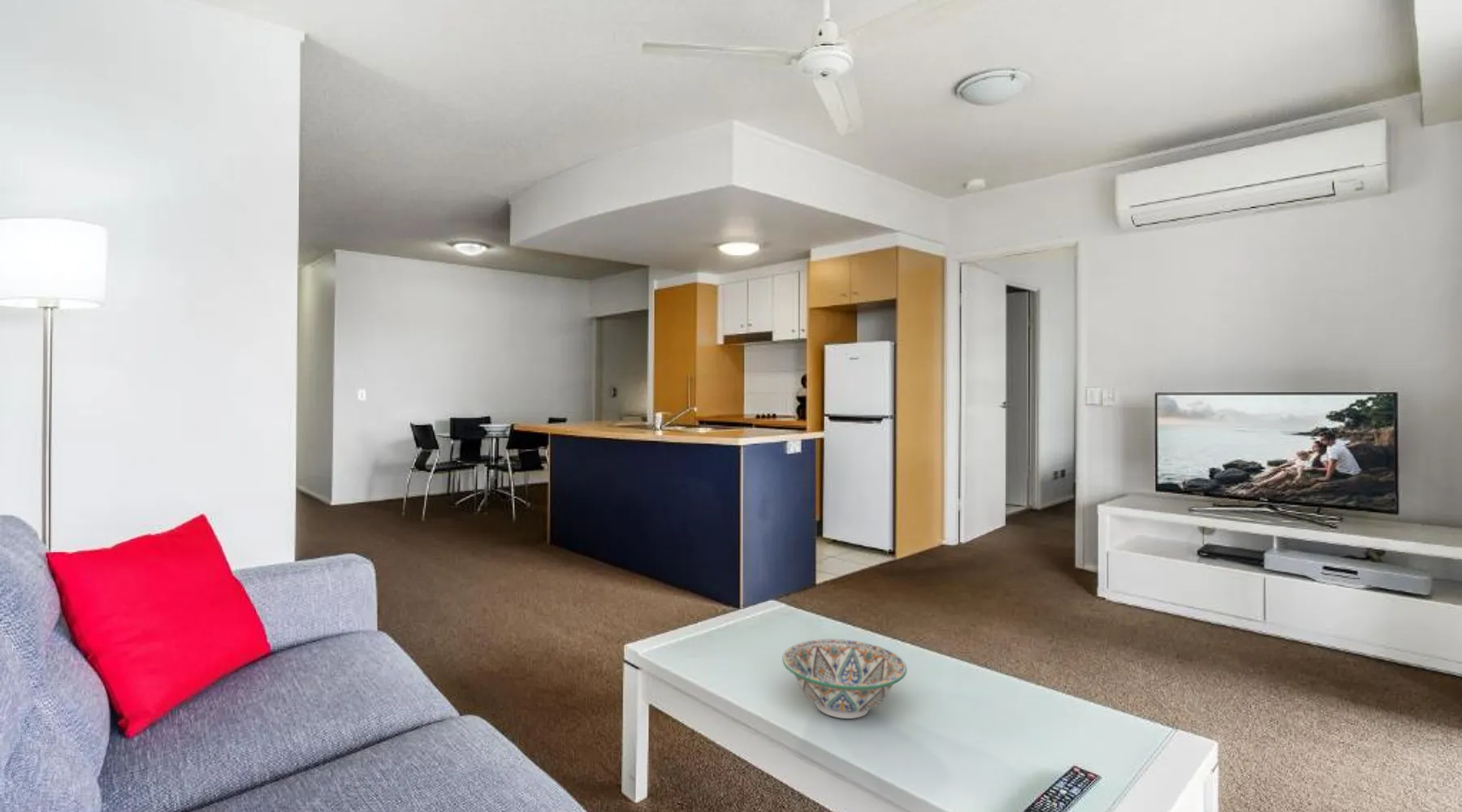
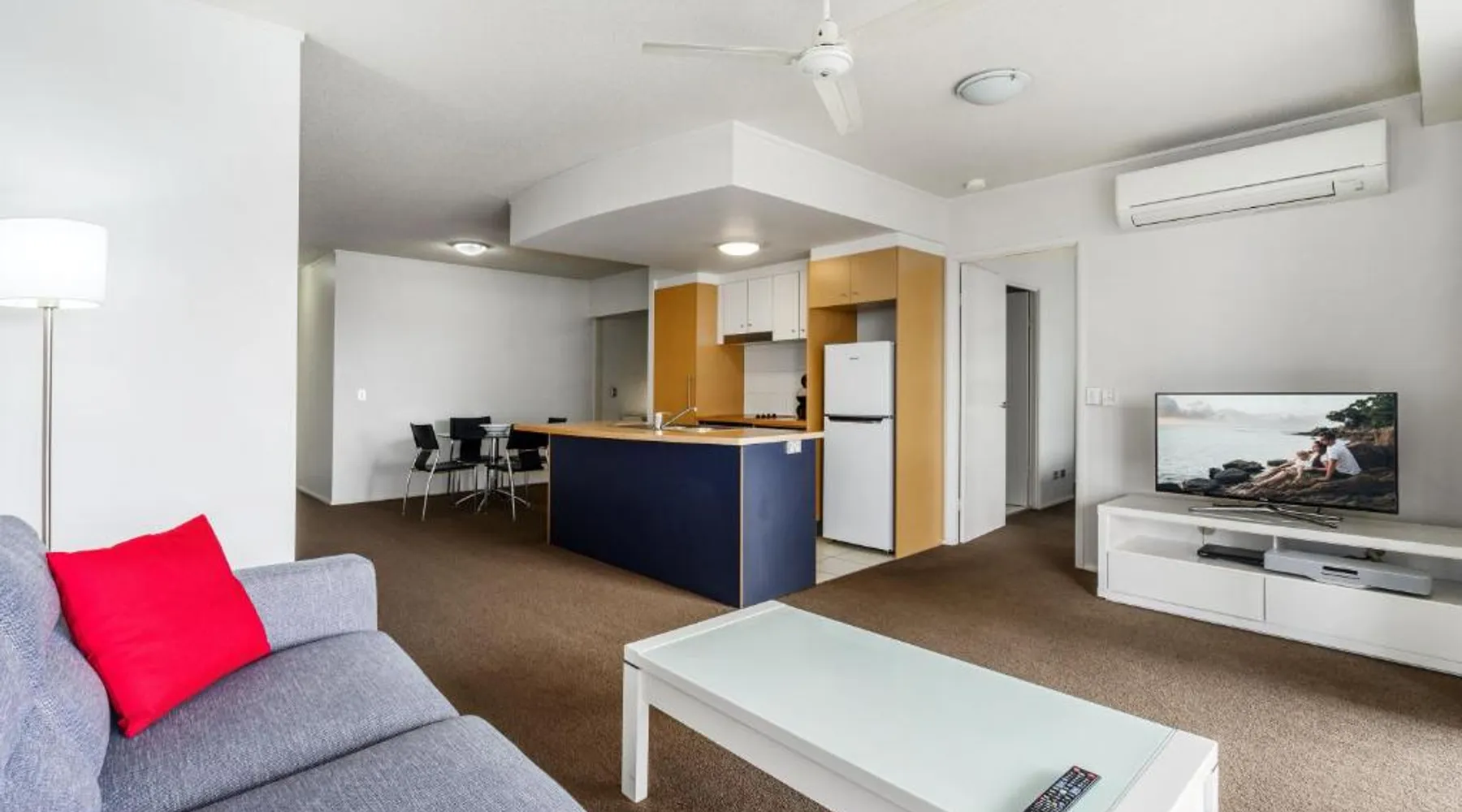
- decorative bowl (843, 683)
